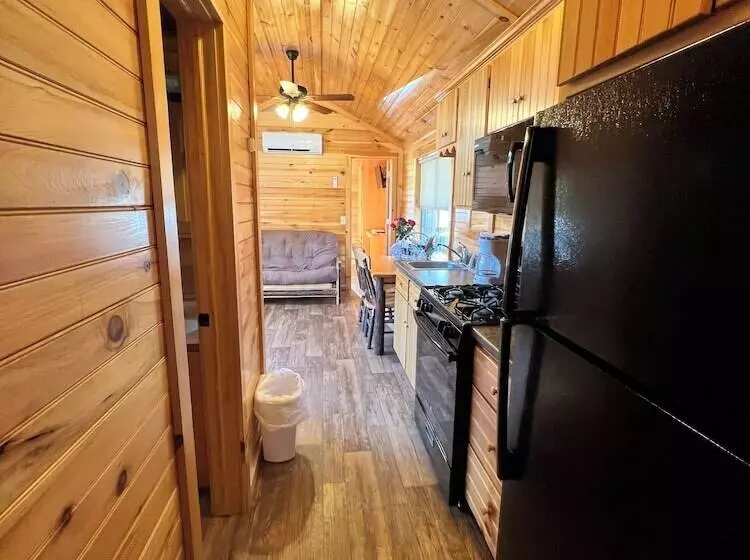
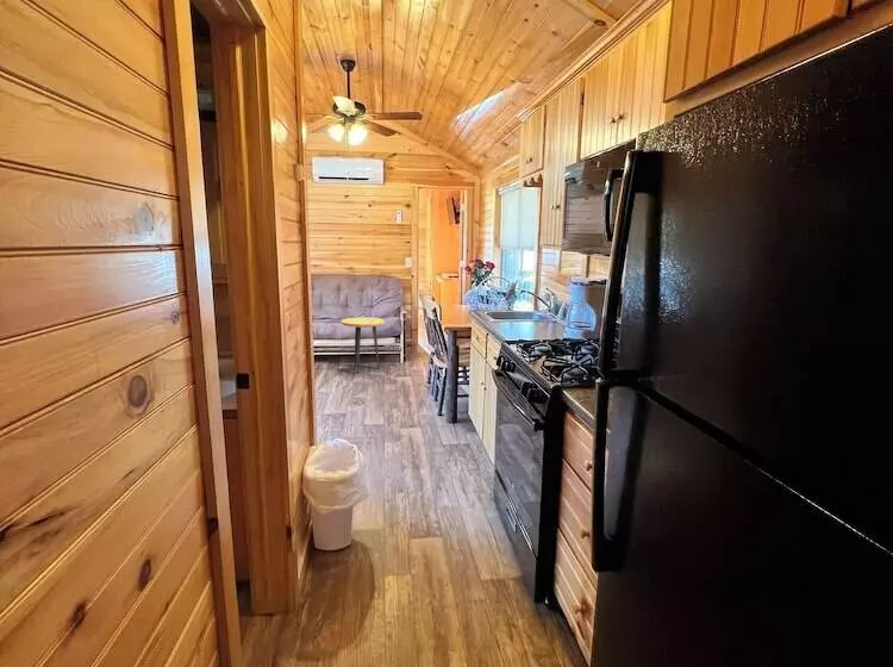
+ side table (360, 342)
